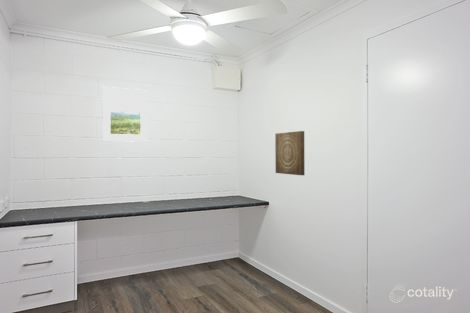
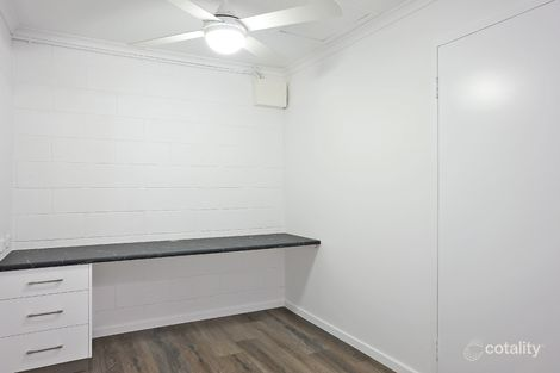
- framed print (125, 115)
- wall art (289, 153)
